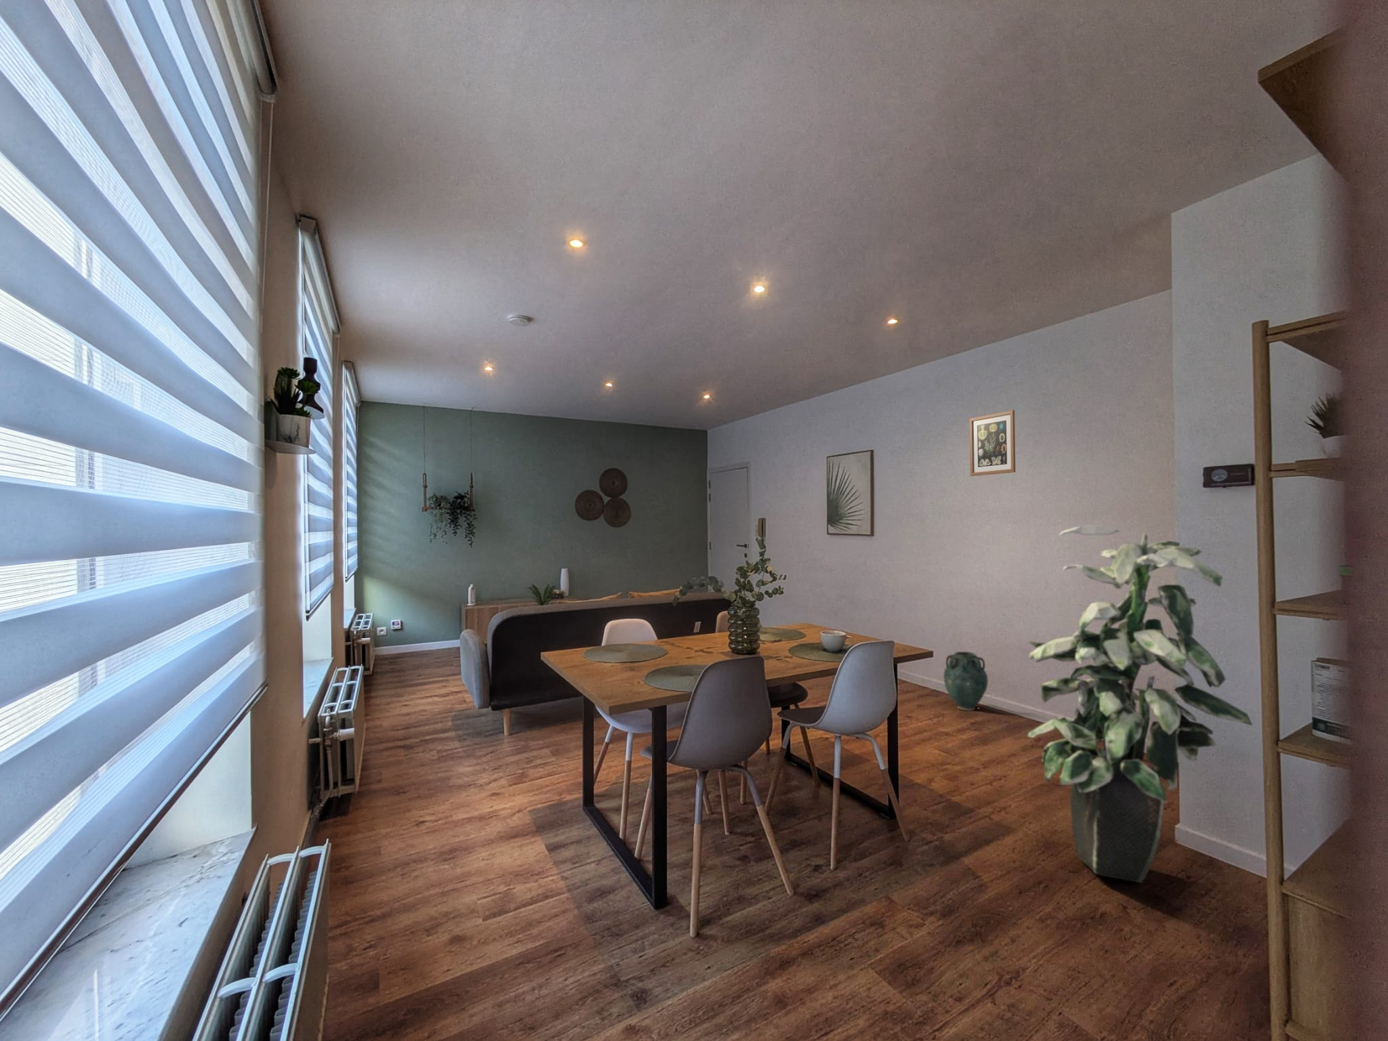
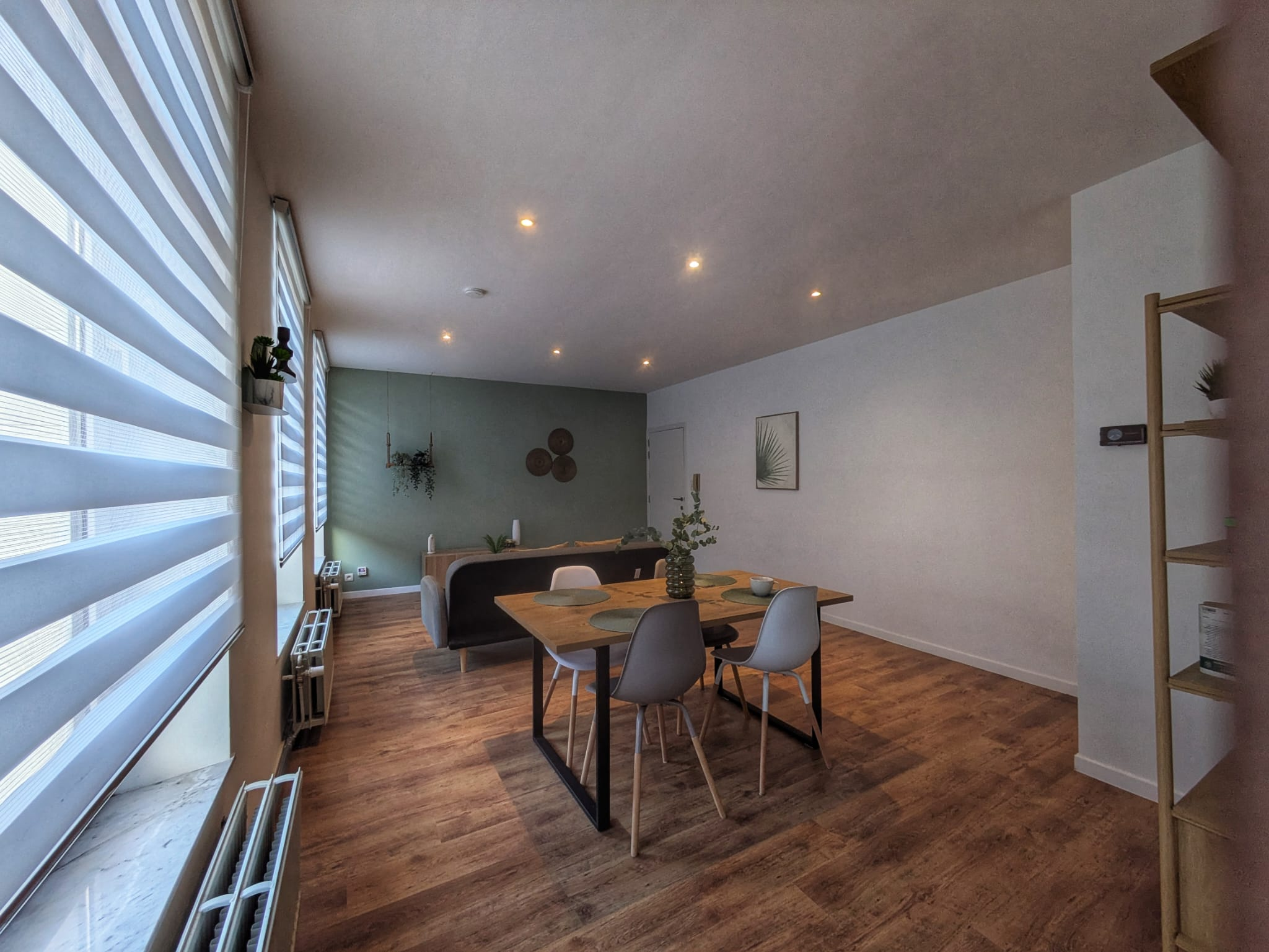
- vase (965, 680)
- wall art (992, 444)
- indoor plant (1117, 694)
